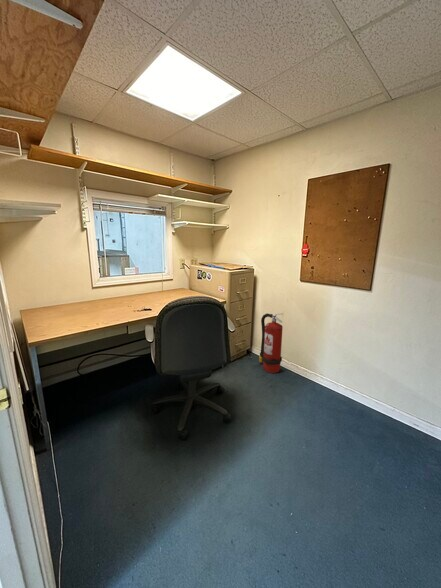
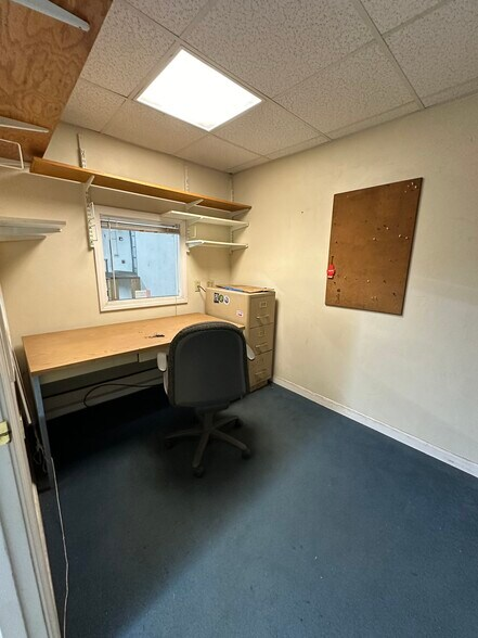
- fire extinguisher (270, 340)
